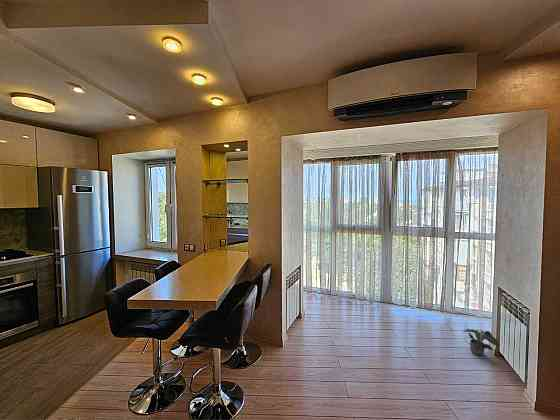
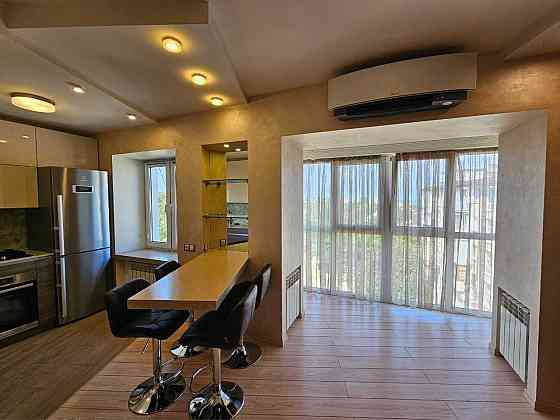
- potted plant (480, 342)
